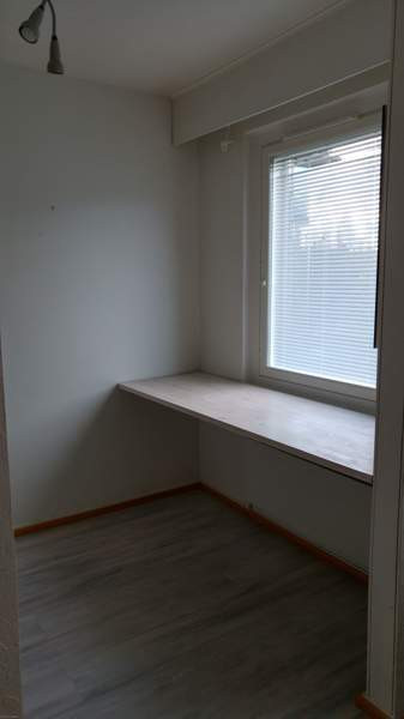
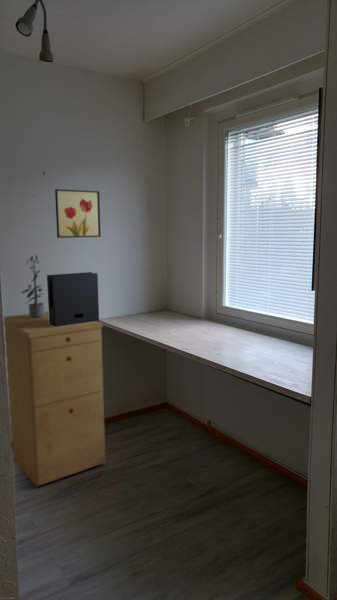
+ file holder (73, 298)
+ potted plant (34, 285)
+ wall art (78, 214)
+ filing cabinet (52, 390)
